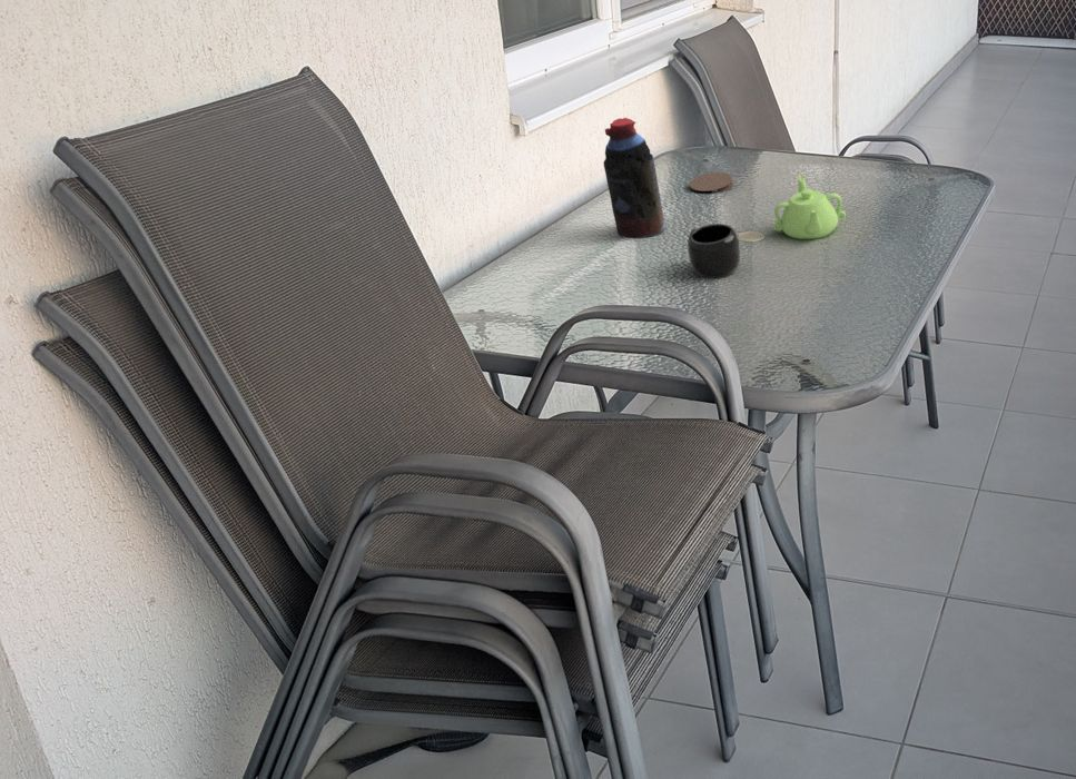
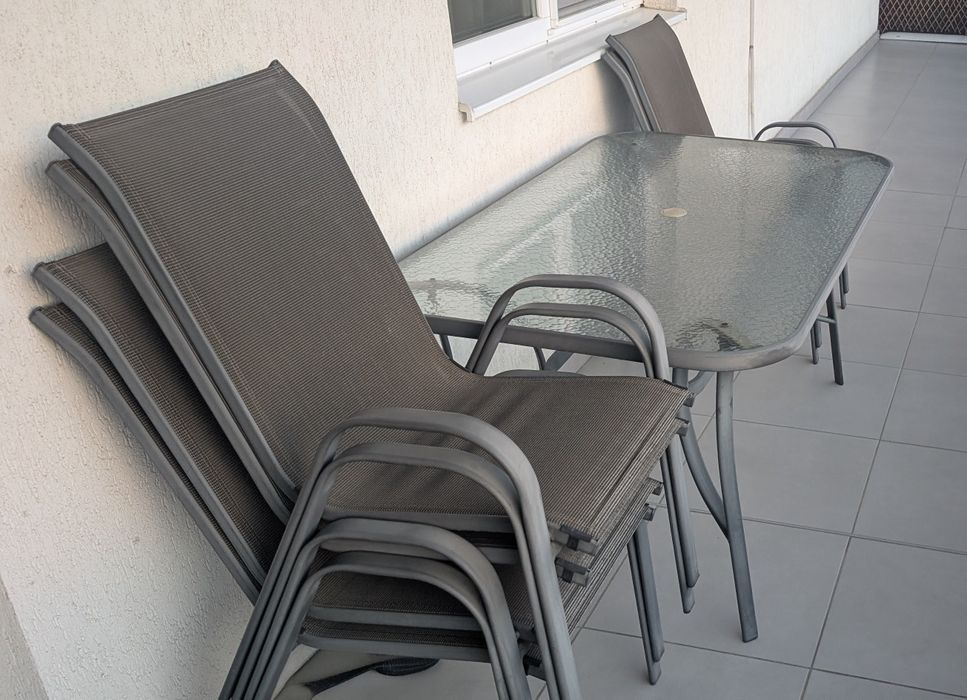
- mug (713, 249)
- teapot (808, 210)
- bottle (631, 177)
- coaster (711, 184)
